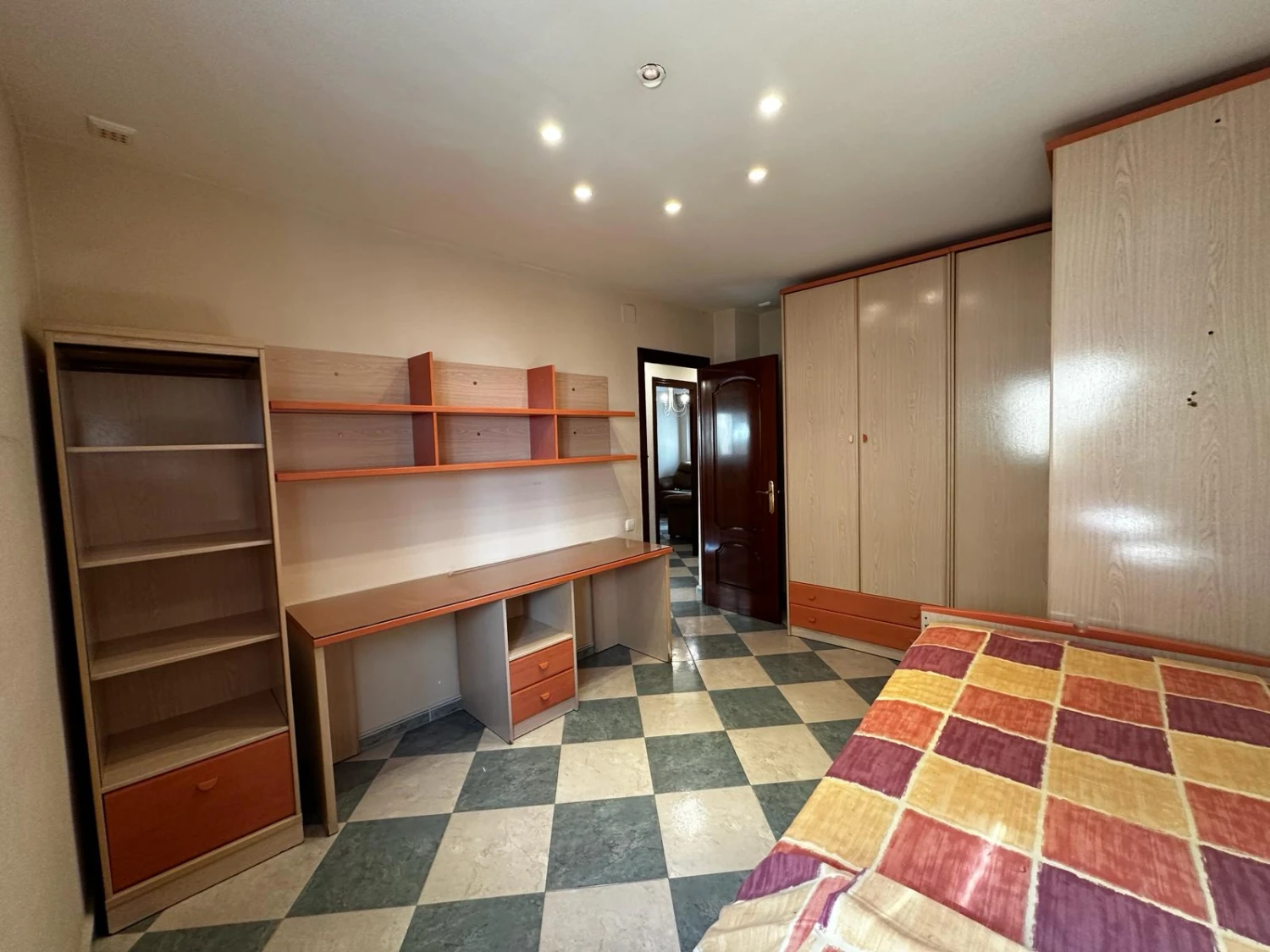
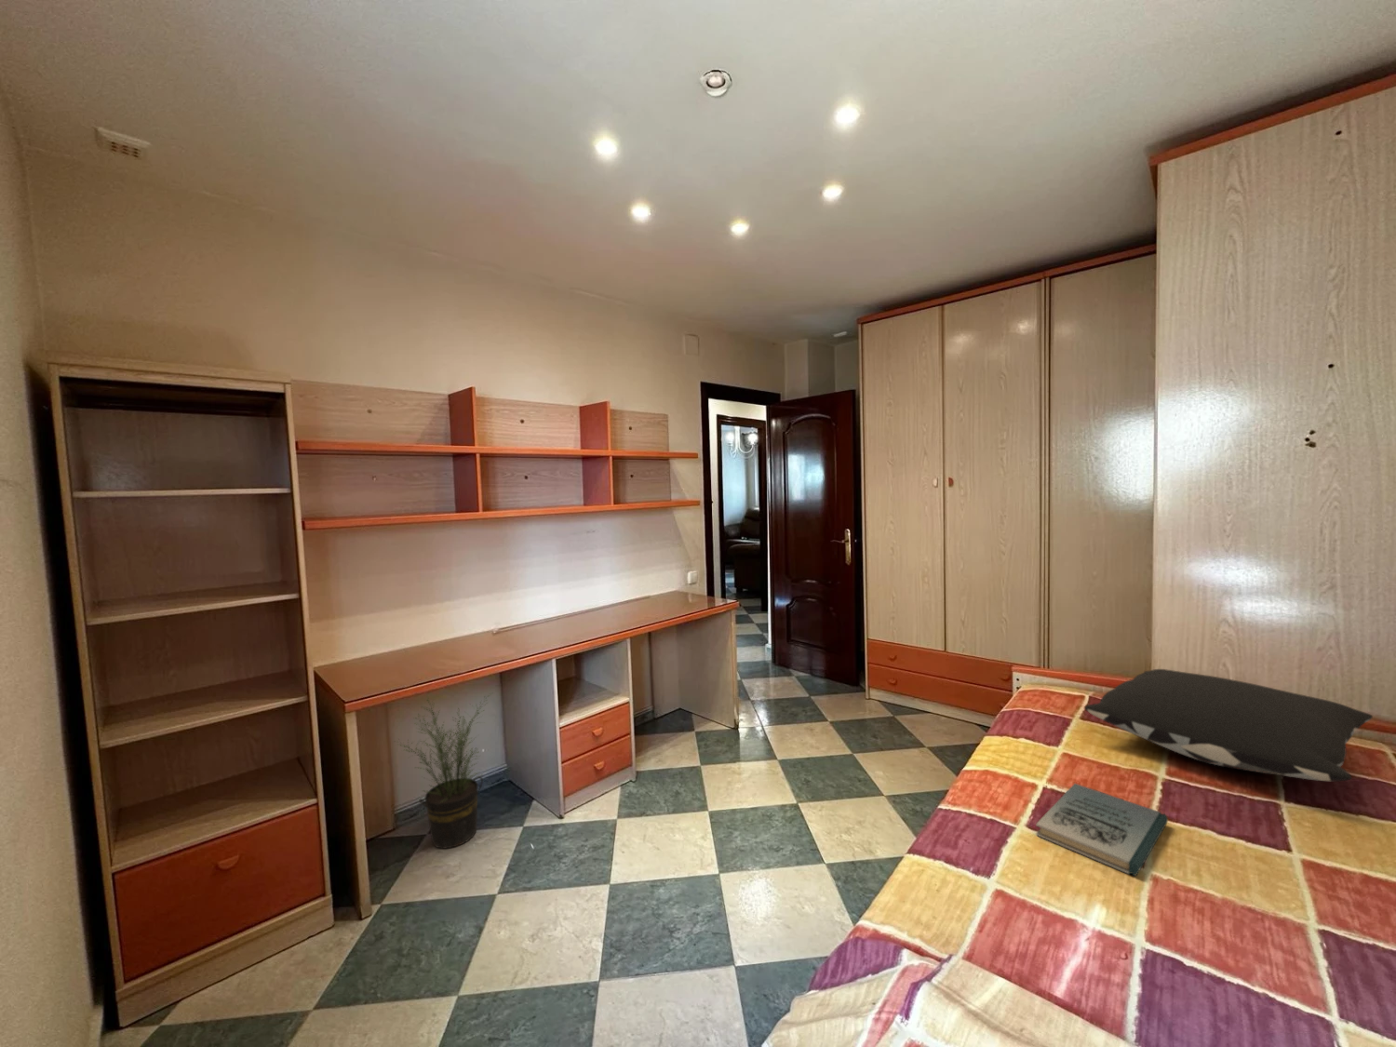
+ book (1101, 825)
+ pillow (1223, 715)
+ potted plant (446, 768)
